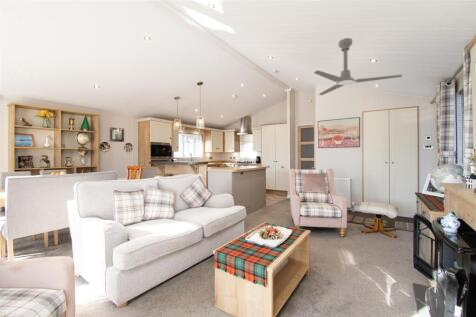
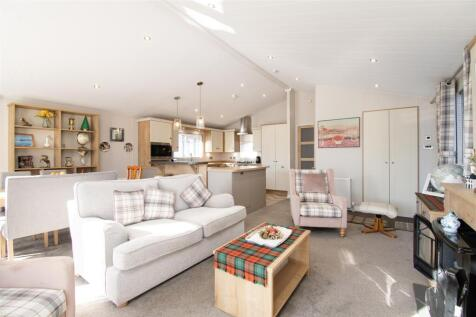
- ceiling fan (347, 60)
